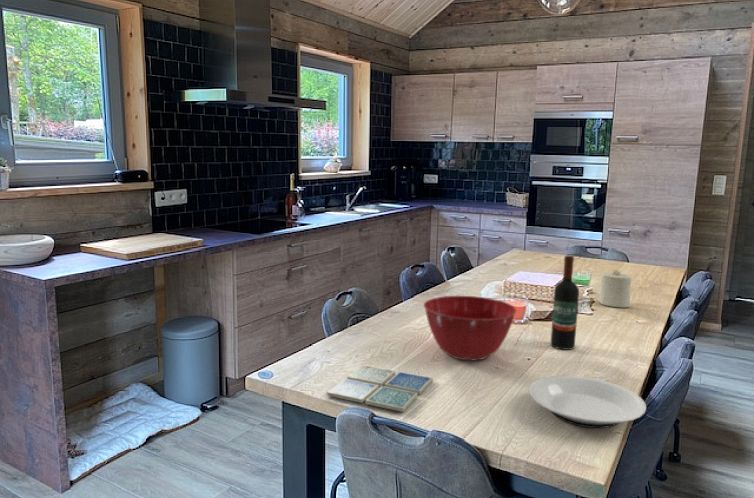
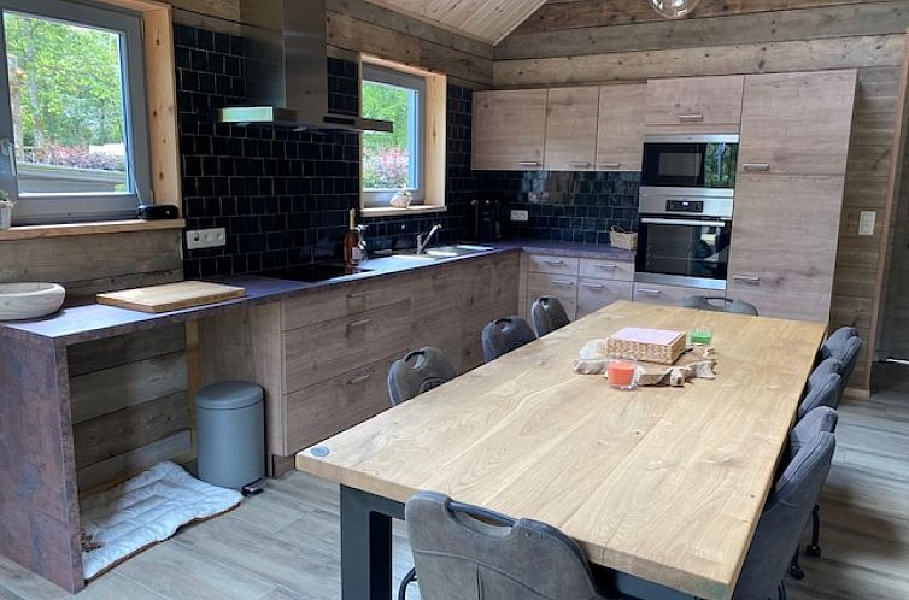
- wine bottle (565, 301)
- candle (616, 286)
- mixing bowl (468, 329)
- plate (585, 404)
- drink coaster (381, 386)
